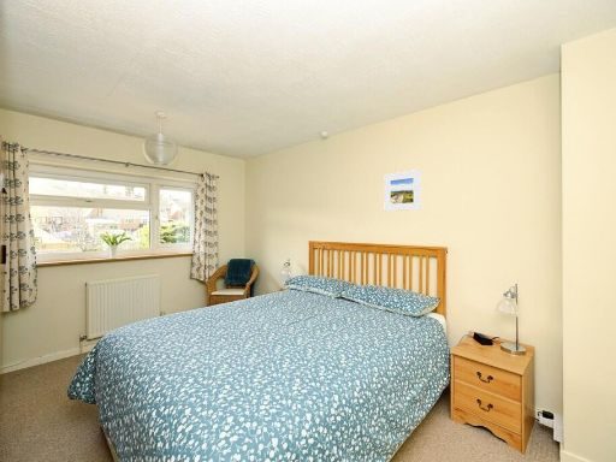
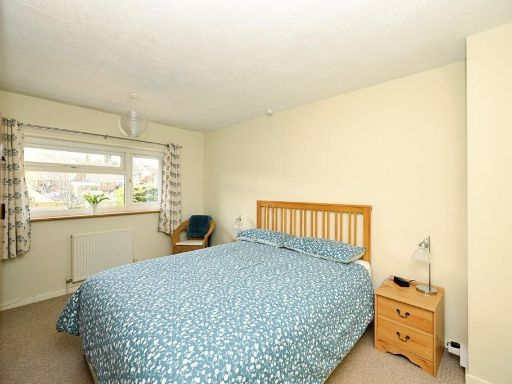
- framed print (402, 191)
